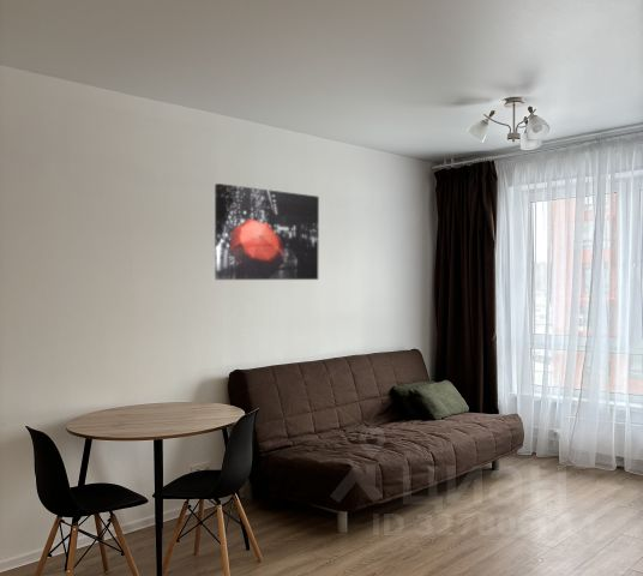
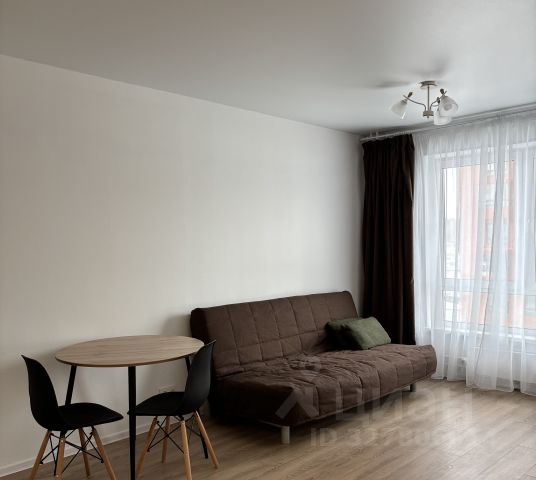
- wall art (270, 235)
